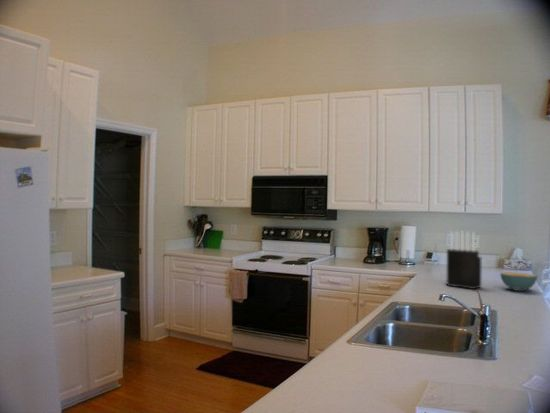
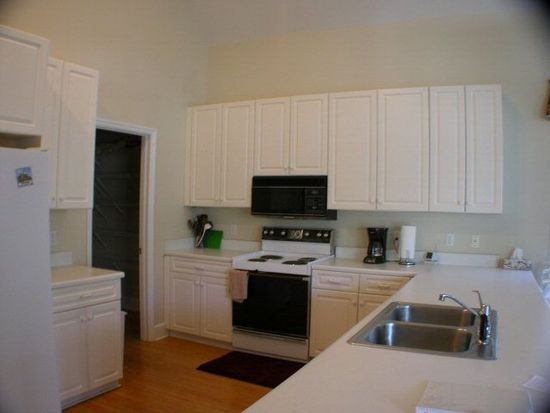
- knife block (464, 258)
- cereal bowl (518, 282)
